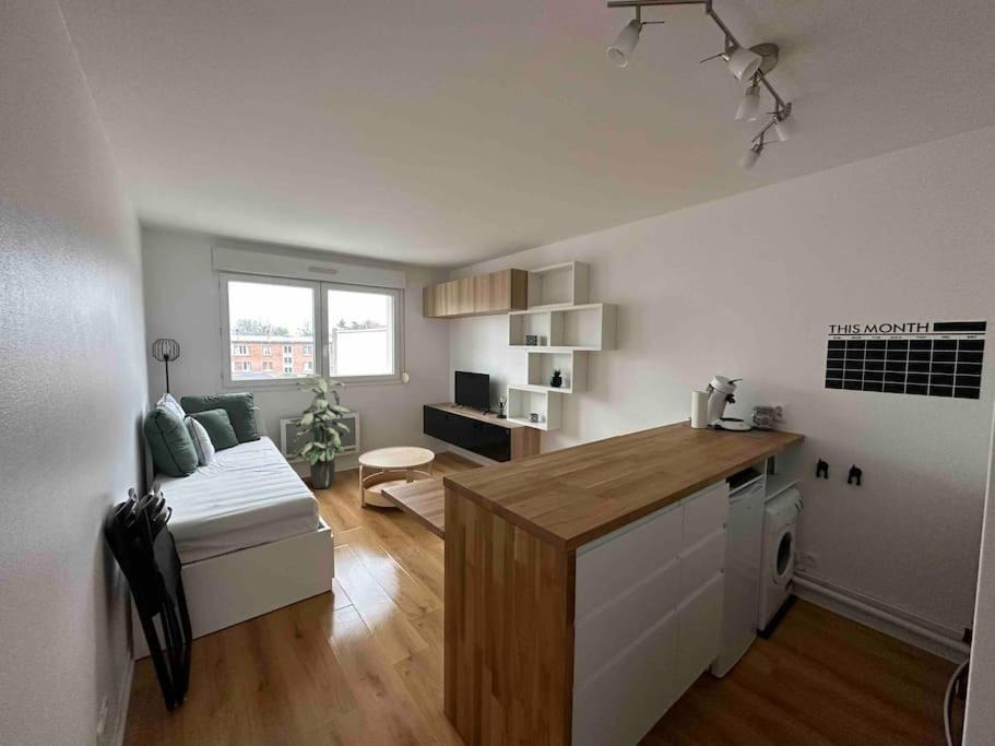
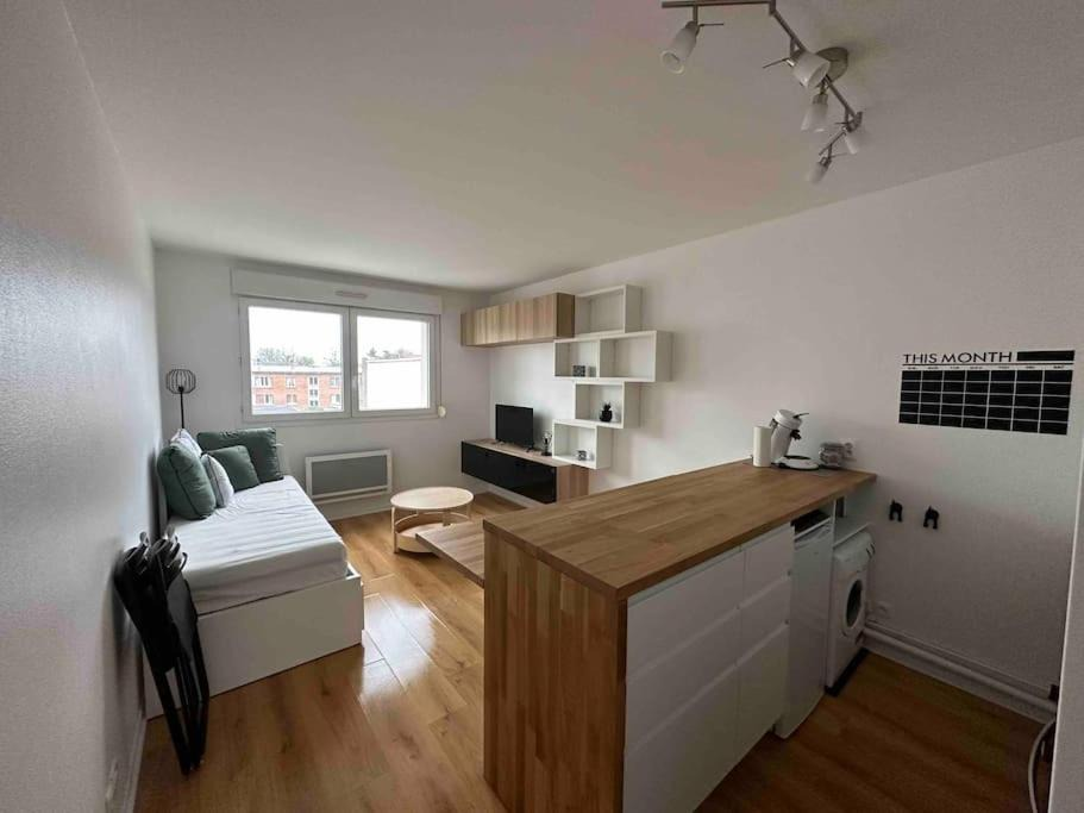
- indoor plant (319, 429)
